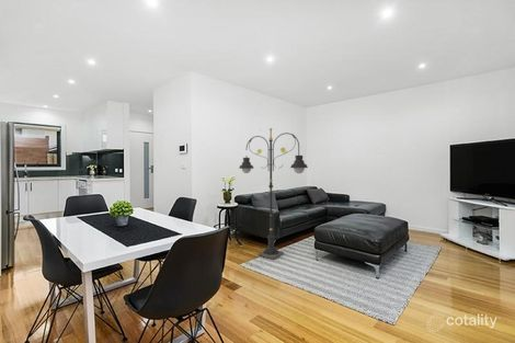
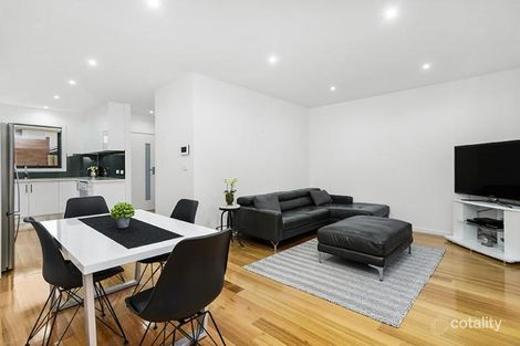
- floor lamp (271, 191)
